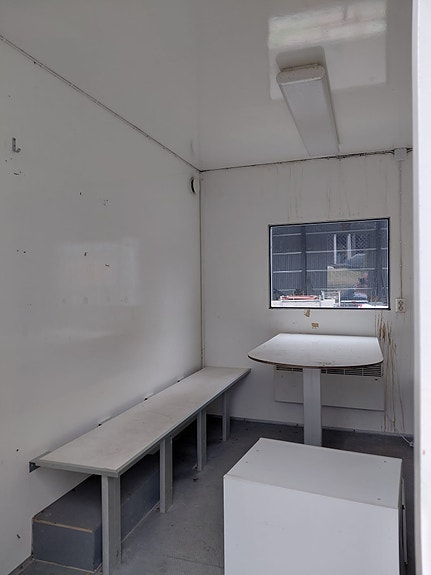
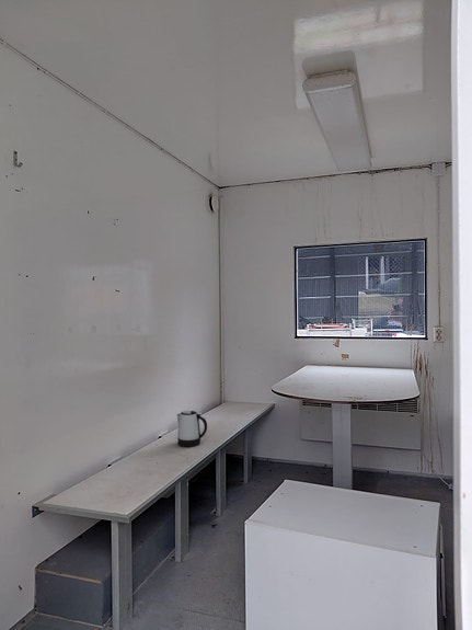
+ kettle (192, 427)
